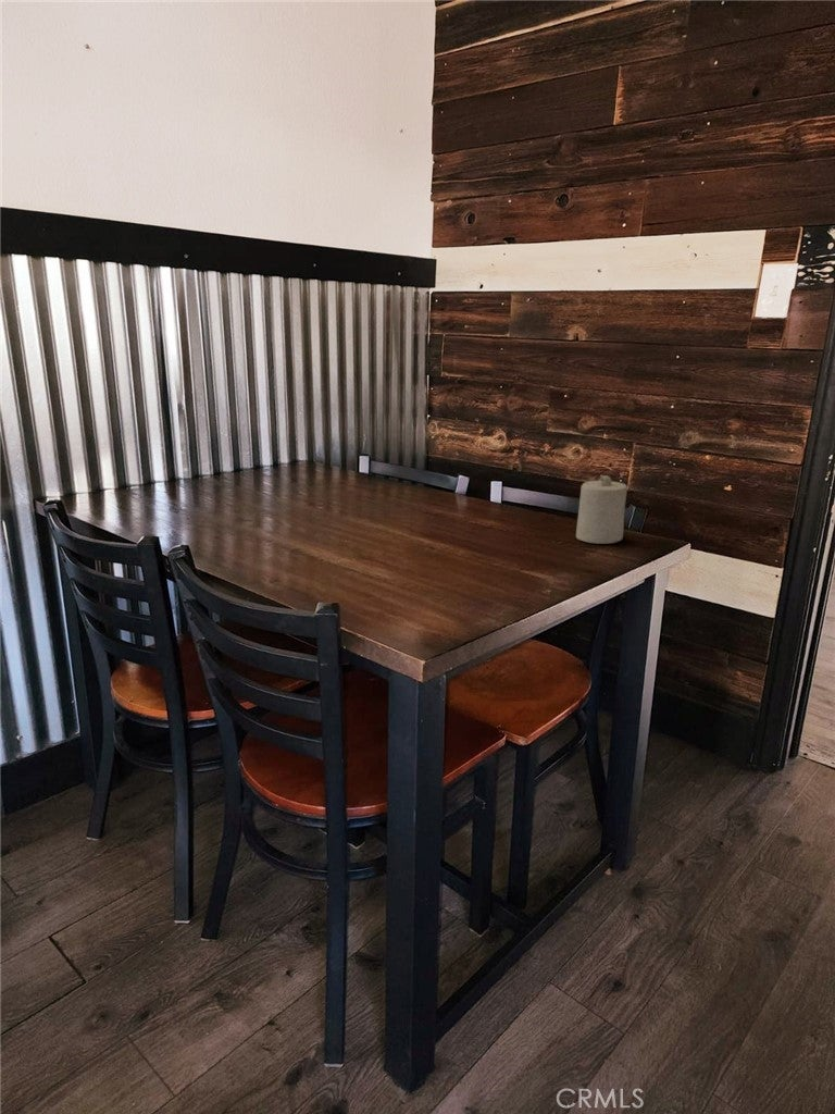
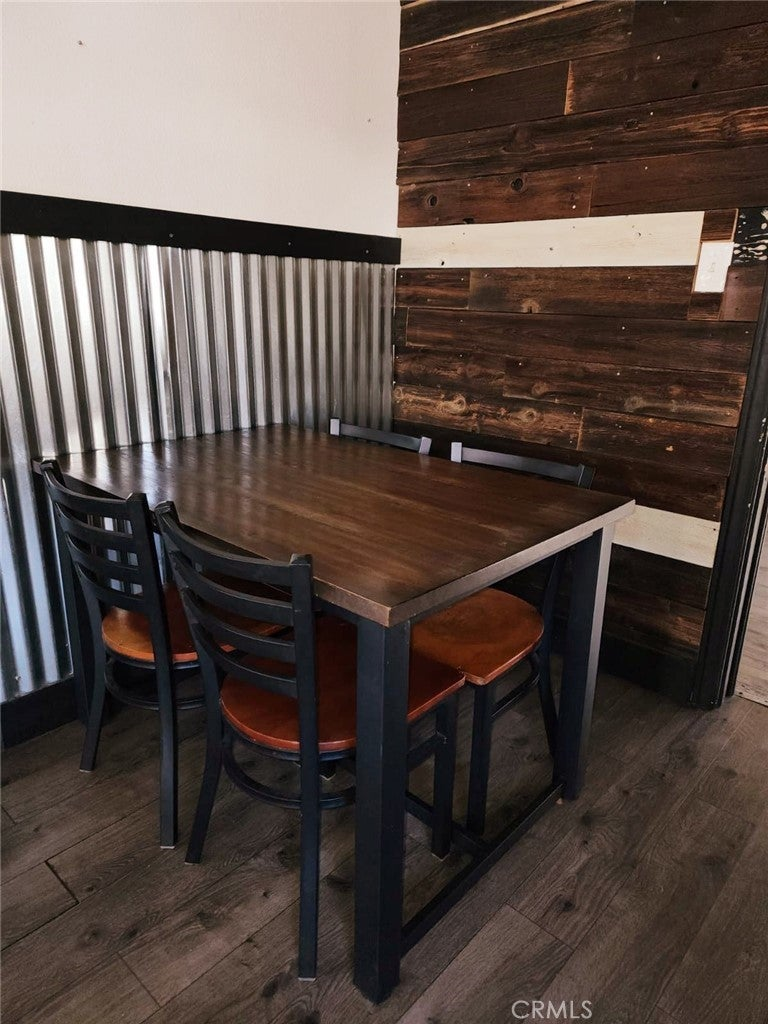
- candle (602, 506)
